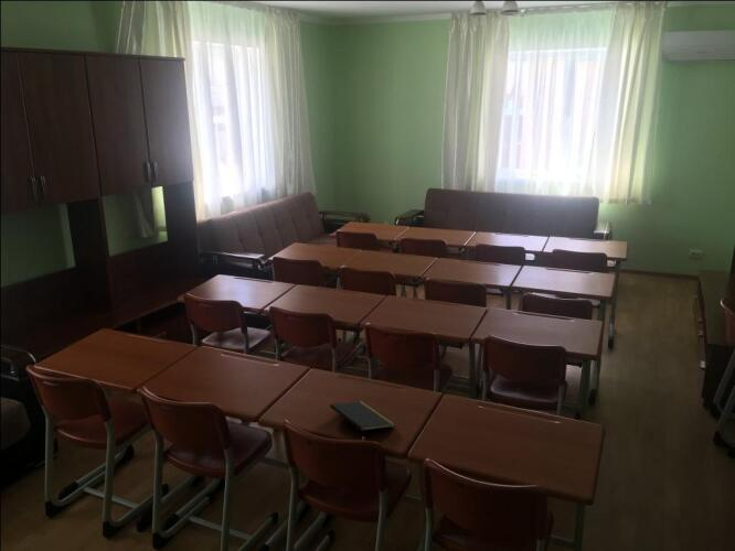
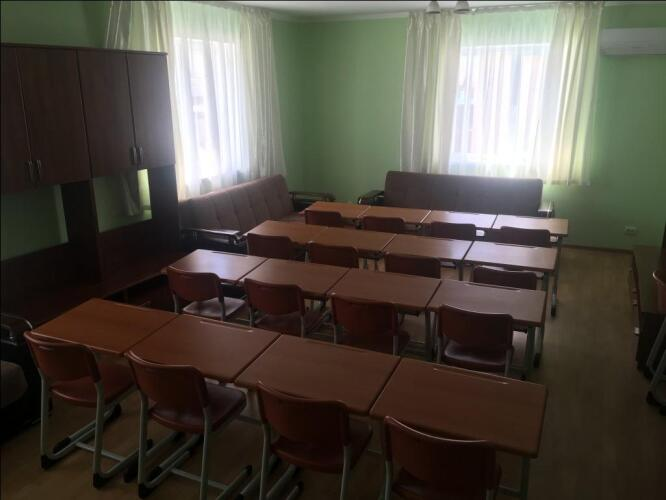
- notepad (362, 414)
